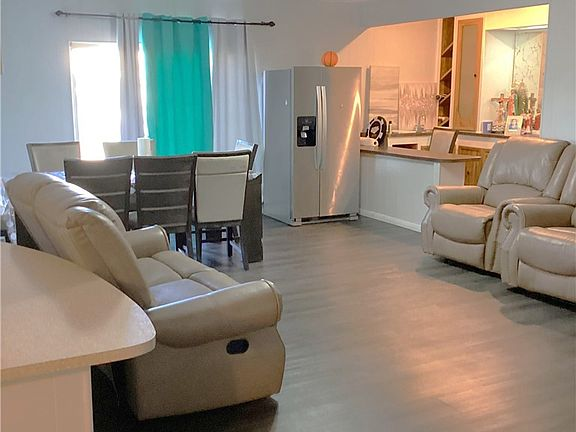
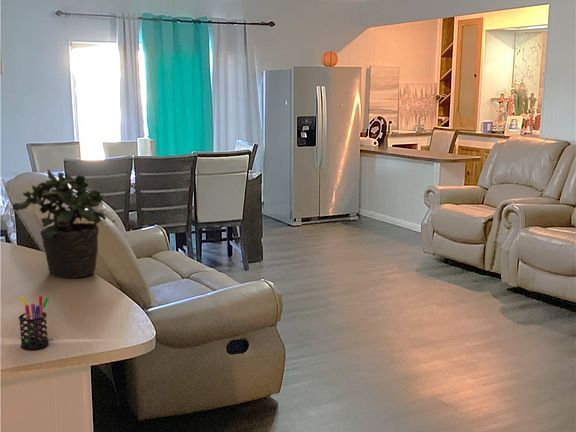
+ pen holder (36, 319)
+ potted plant (64, 221)
